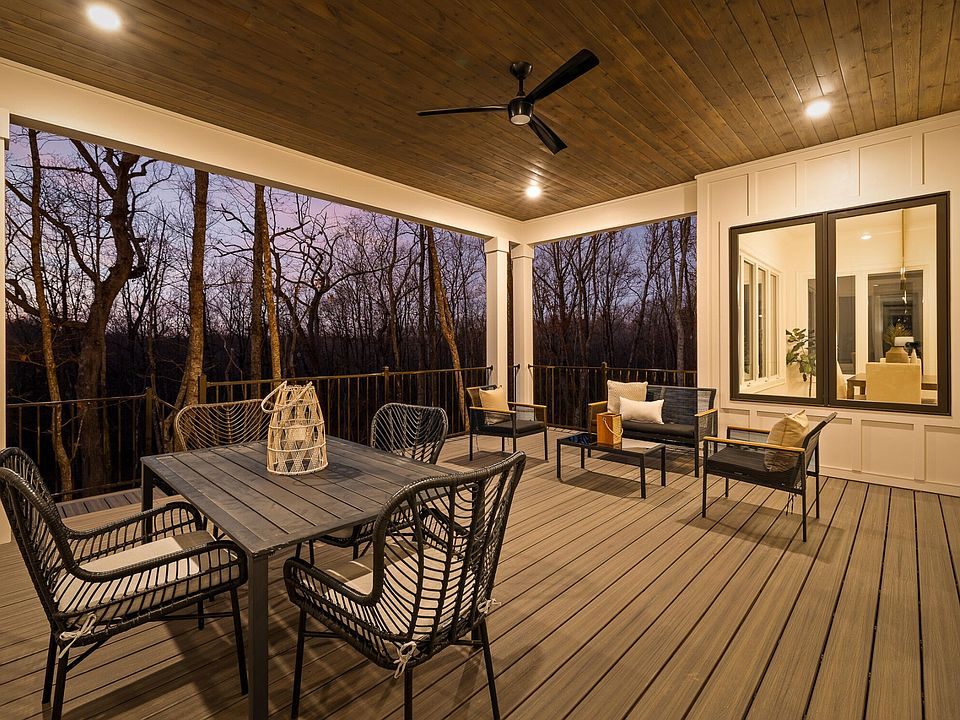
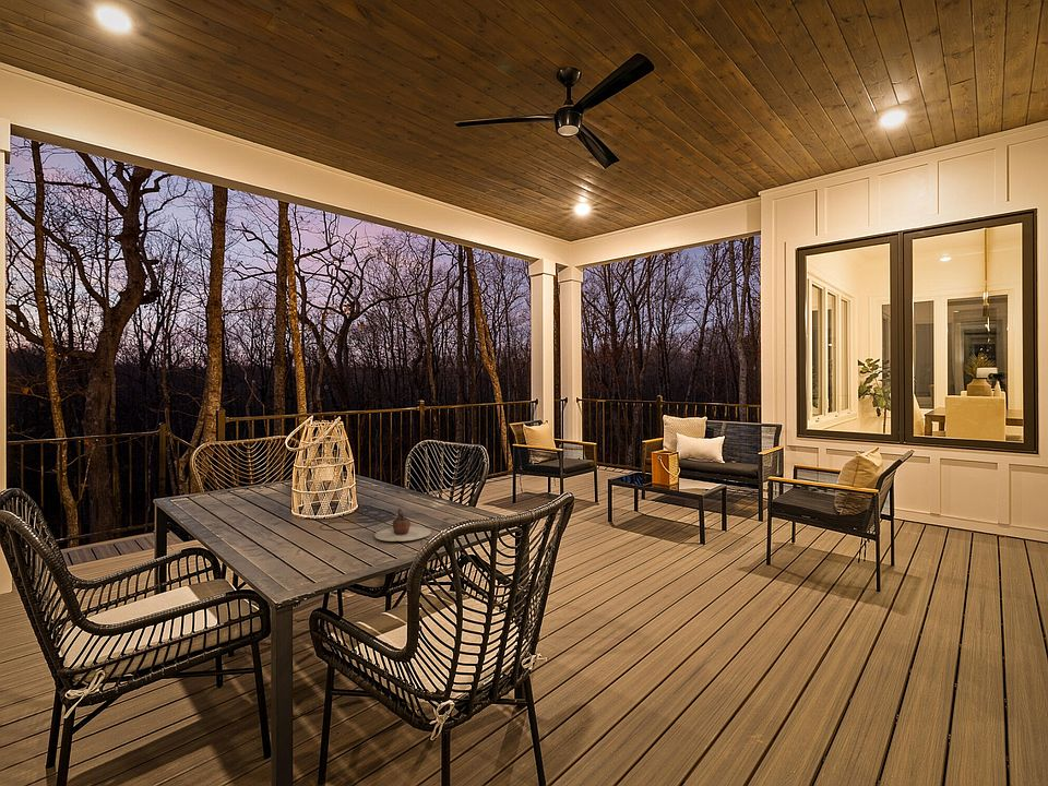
+ teapot (403, 521)
